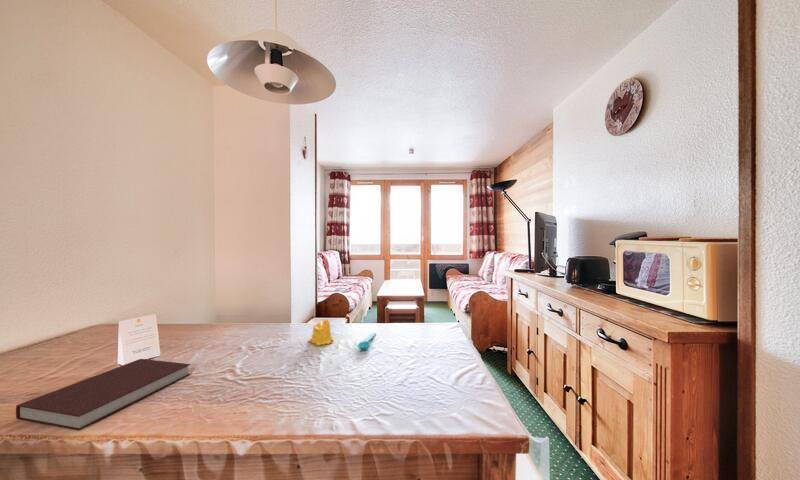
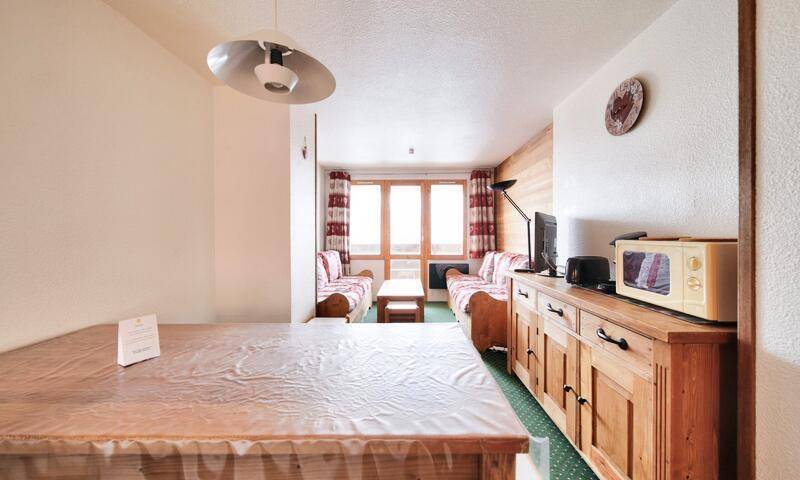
- notebook (115, 387)
- spoon (368, 339)
- candle (320, 330)
